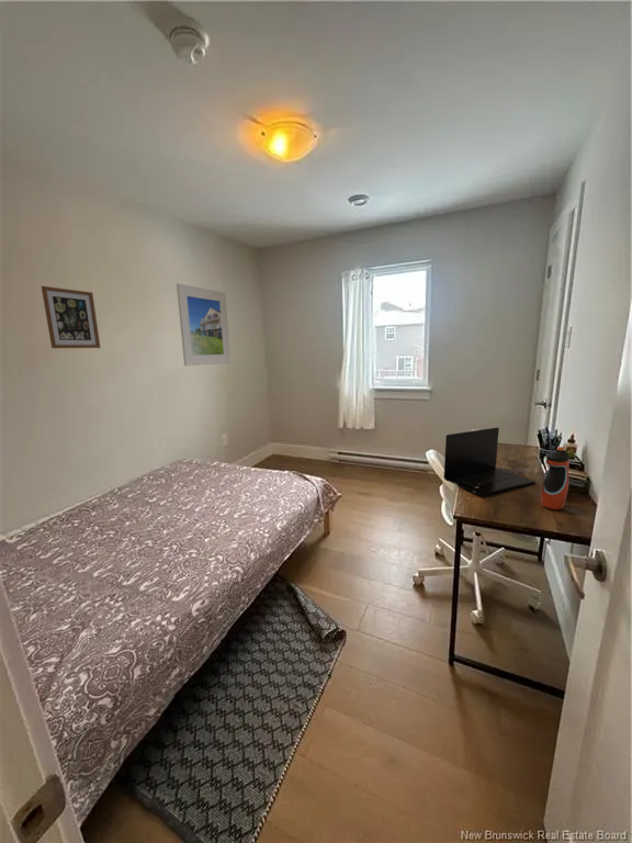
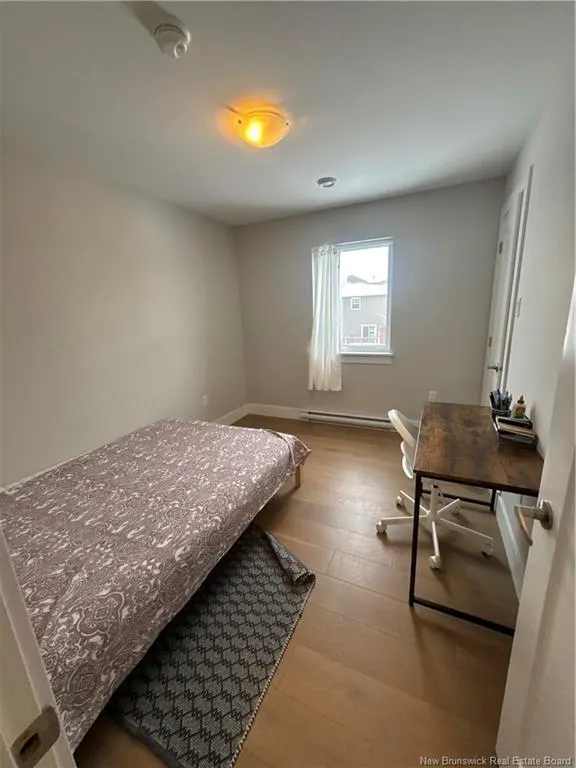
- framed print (205, 327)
- water bottle (555, 476)
- wall art (72, 318)
- laptop (490, 459)
